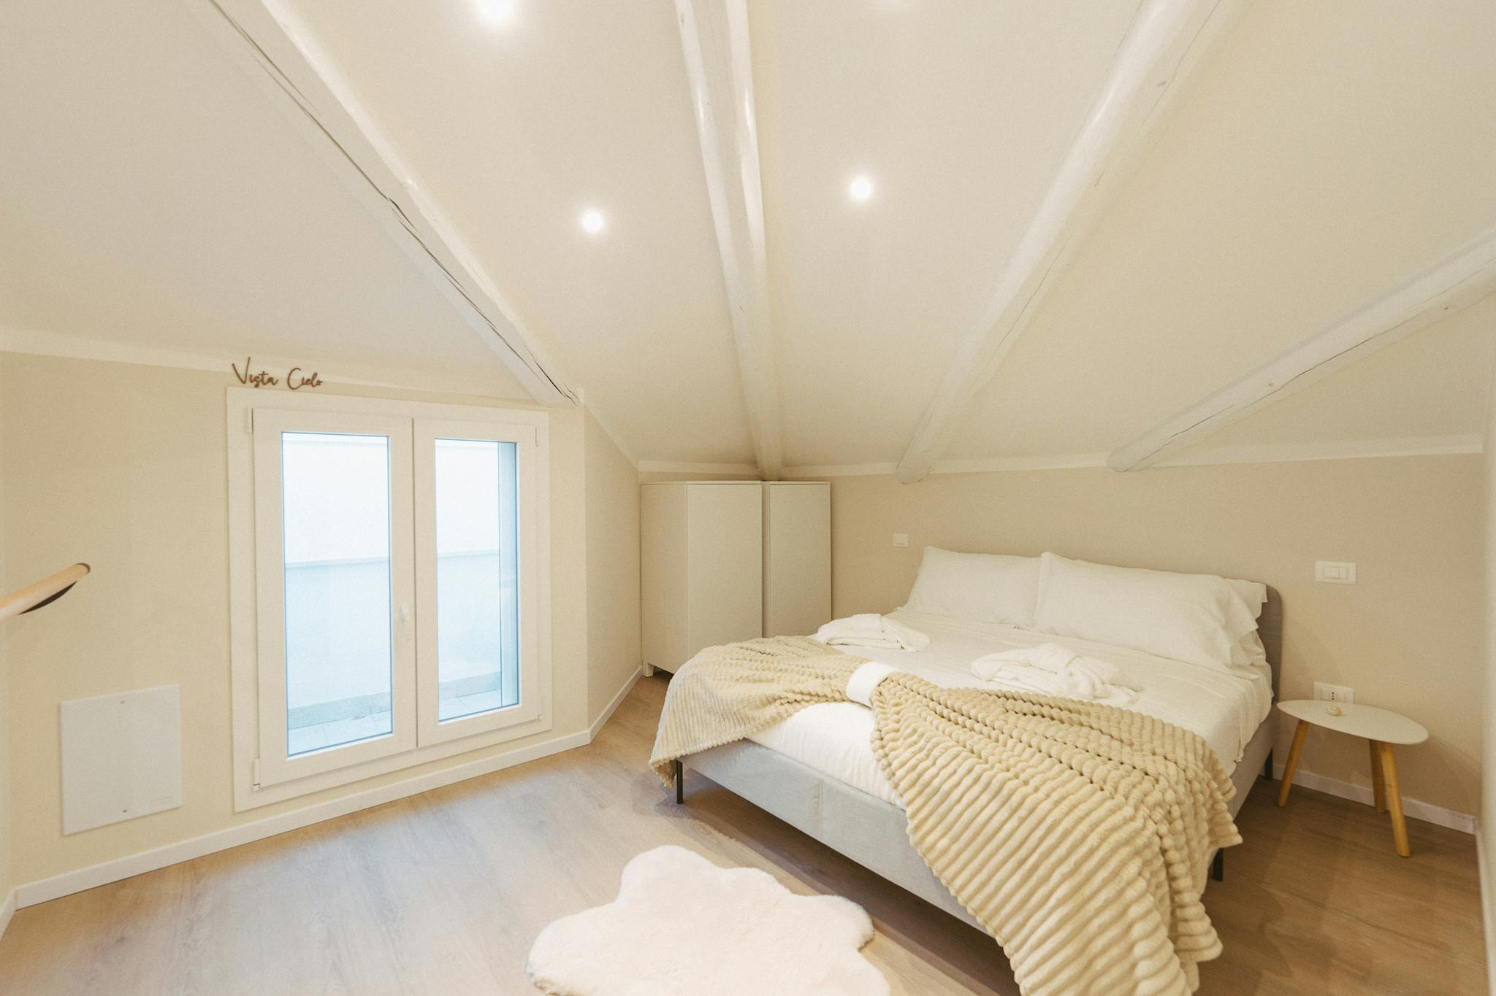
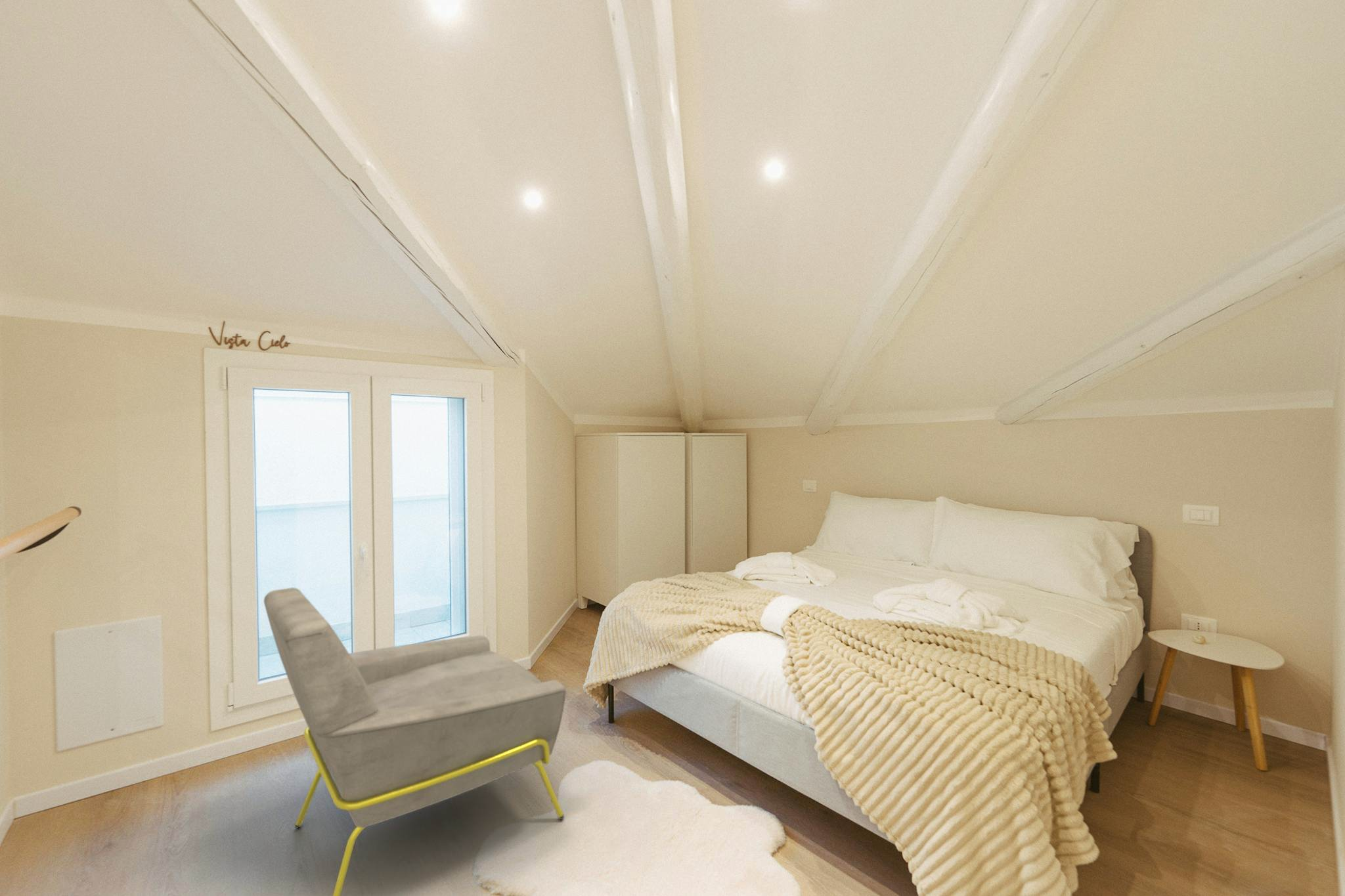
+ armchair (416, 703)
